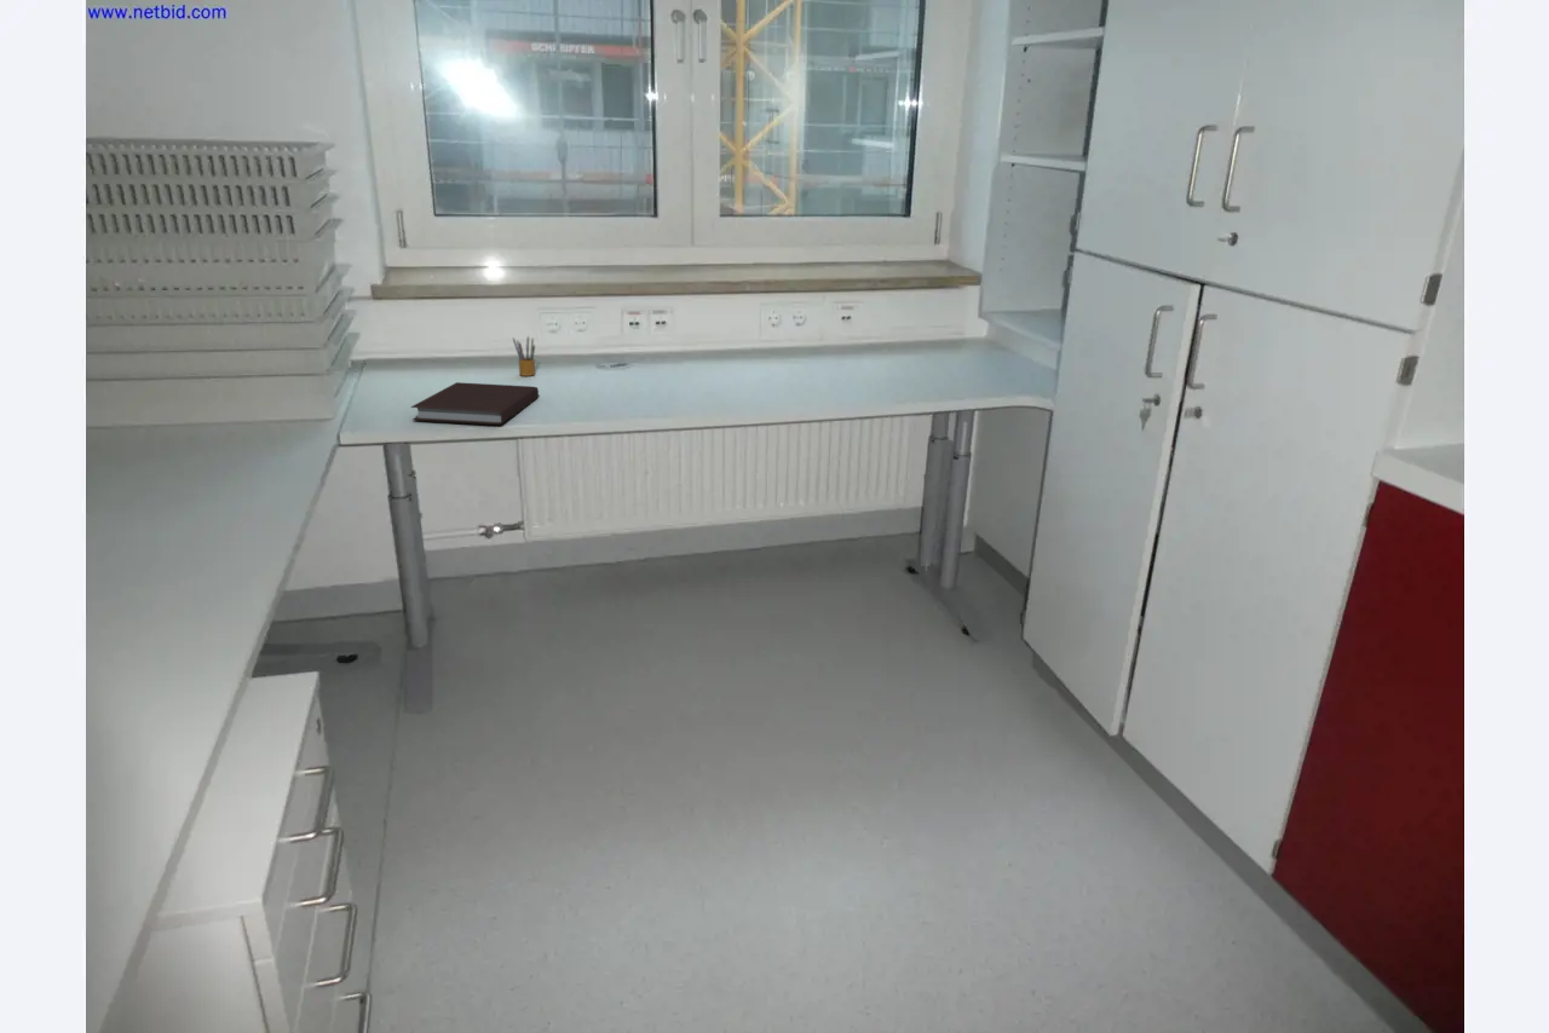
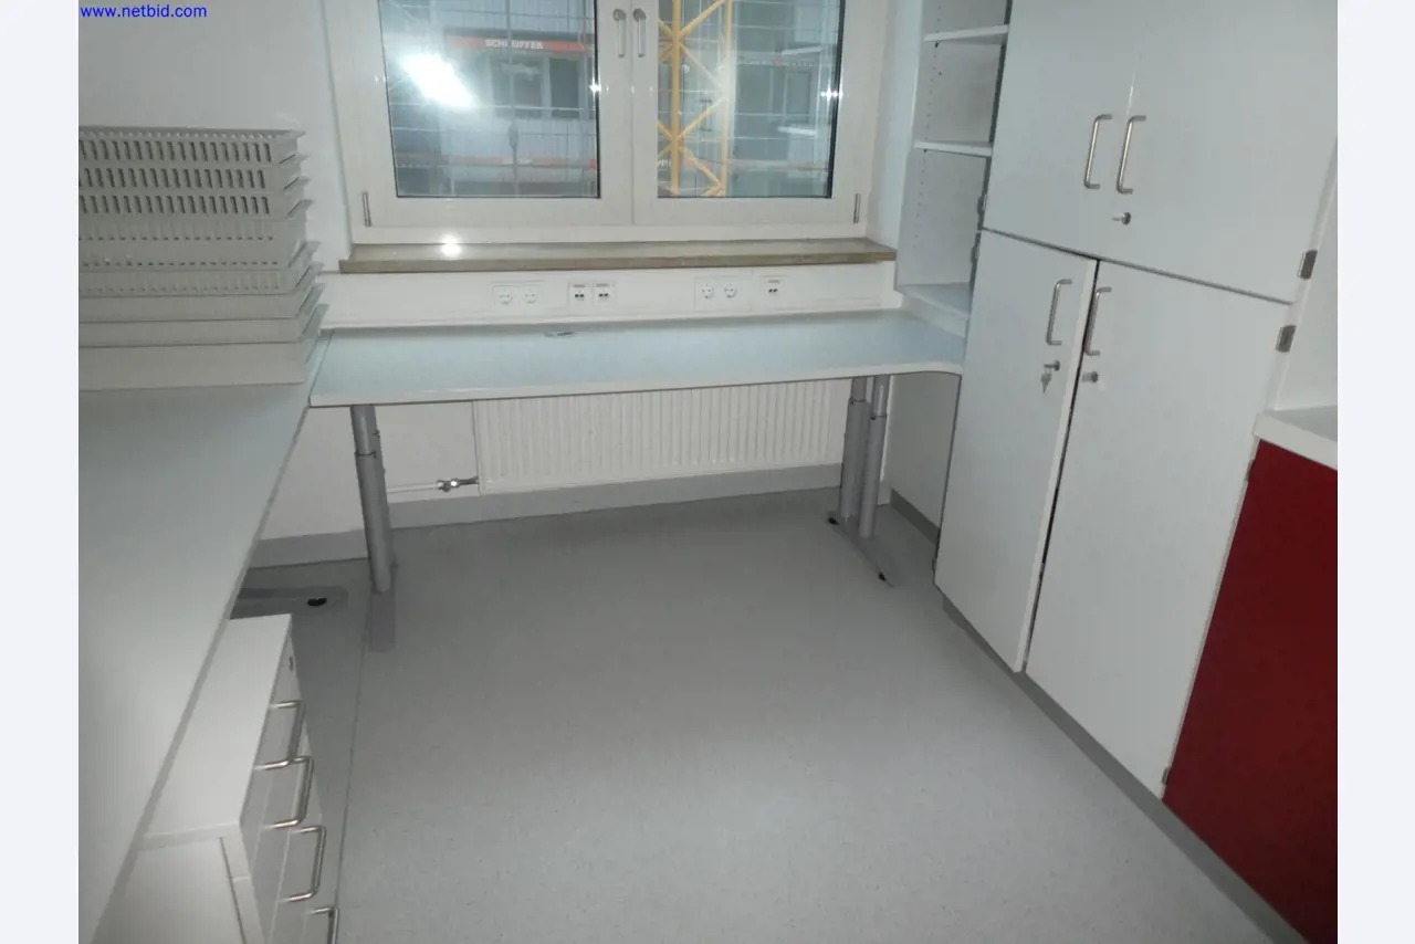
- notebook (477, 402)
- pencil box (526, 354)
